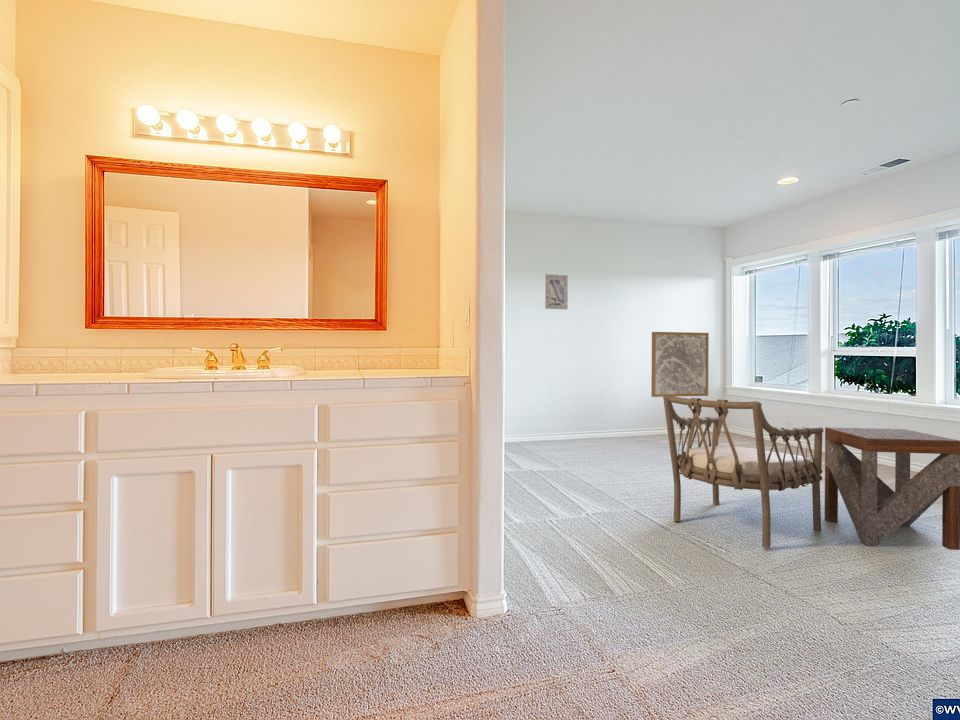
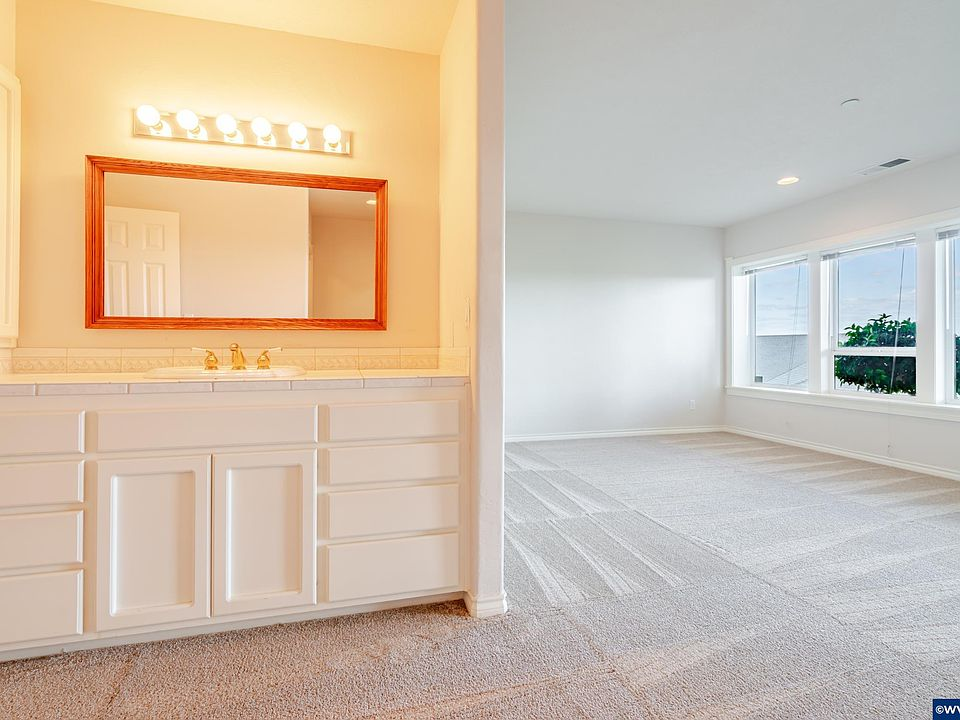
- wall art (680, 364)
- armchair (736, 460)
- wall art (556, 291)
- side table (885, 484)
